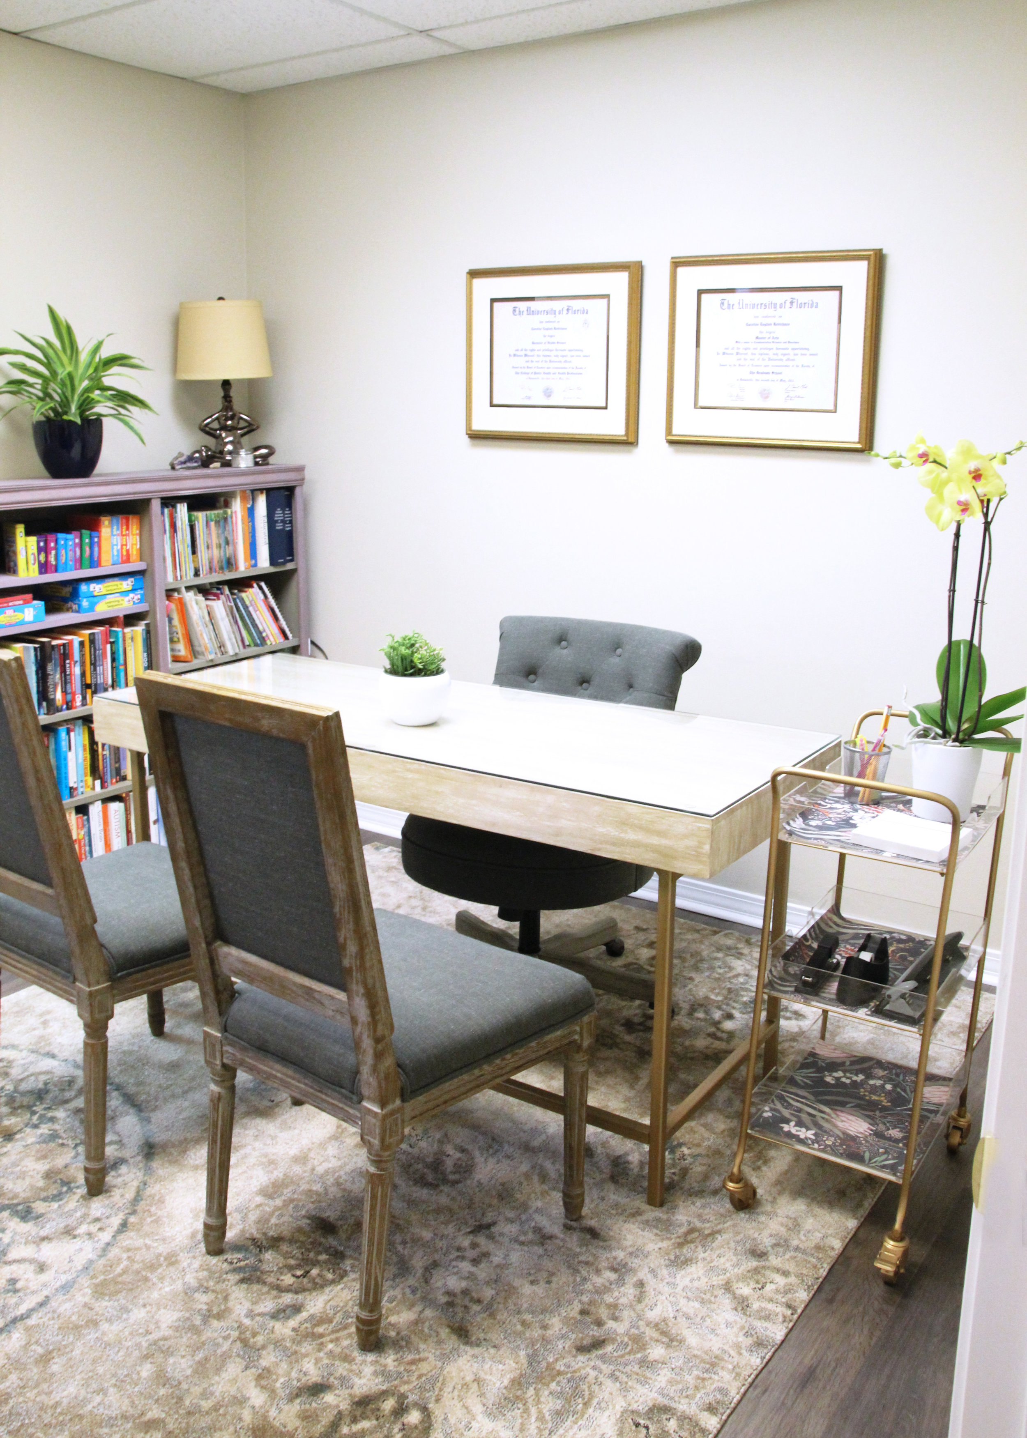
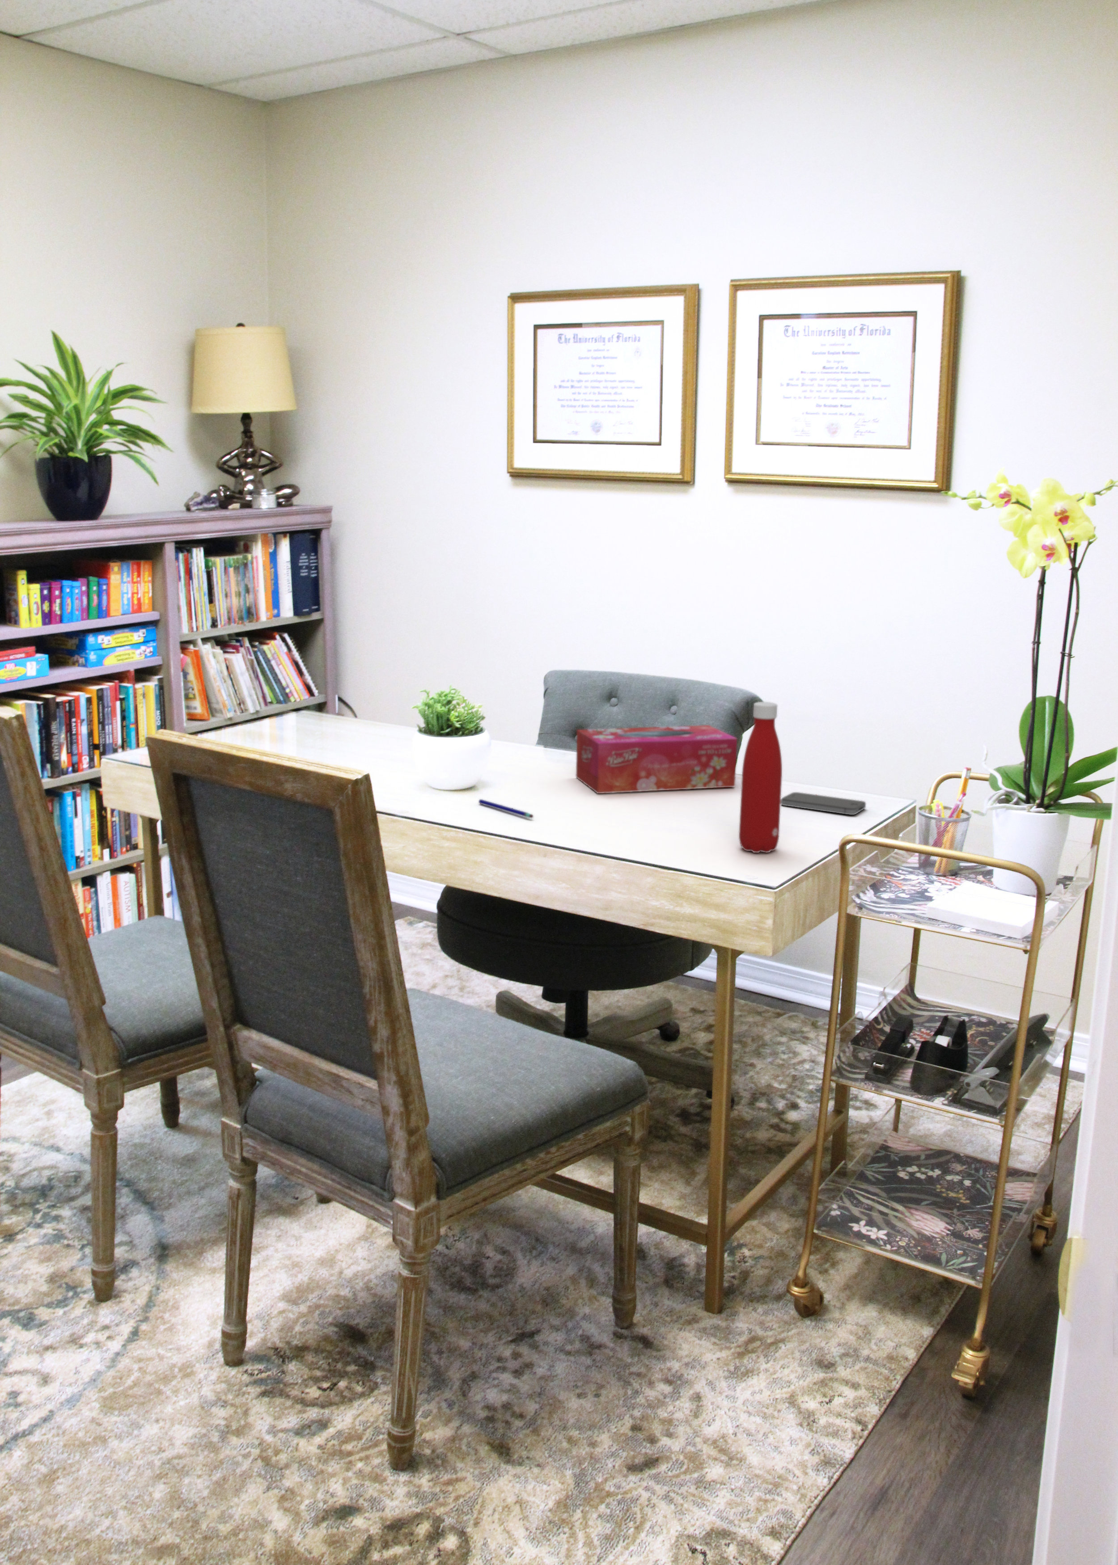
+ tissue box (655, 757)
+ pen (506, 809)
+ smartphone (823, 803)
+ bottle (761, 776)
